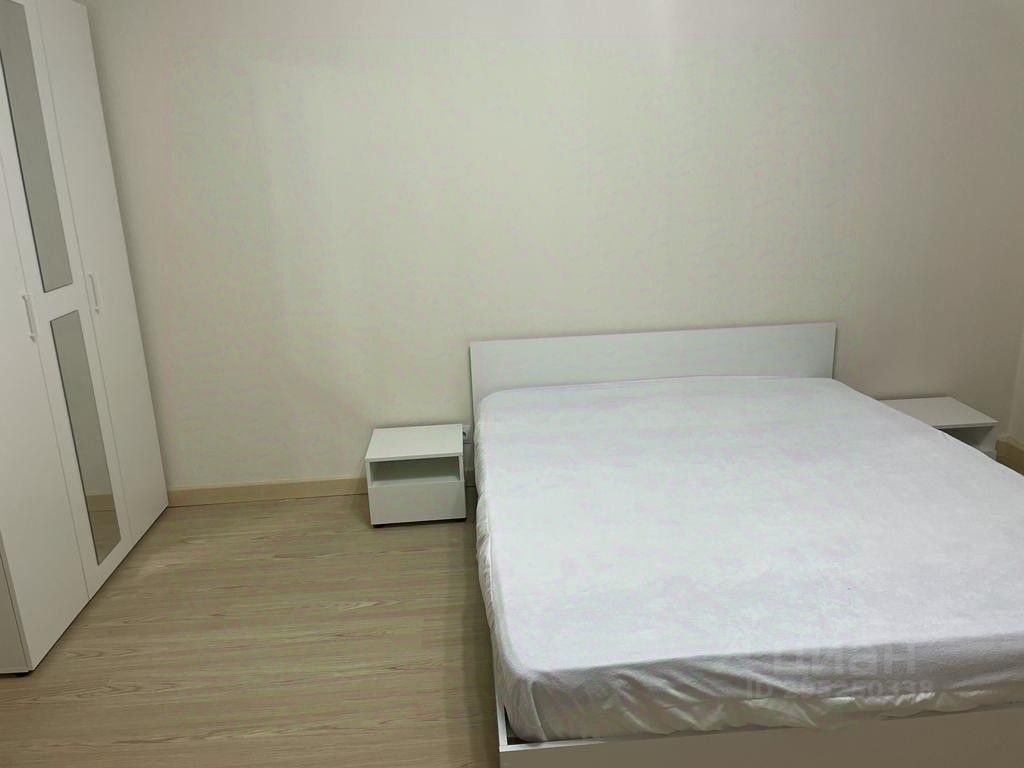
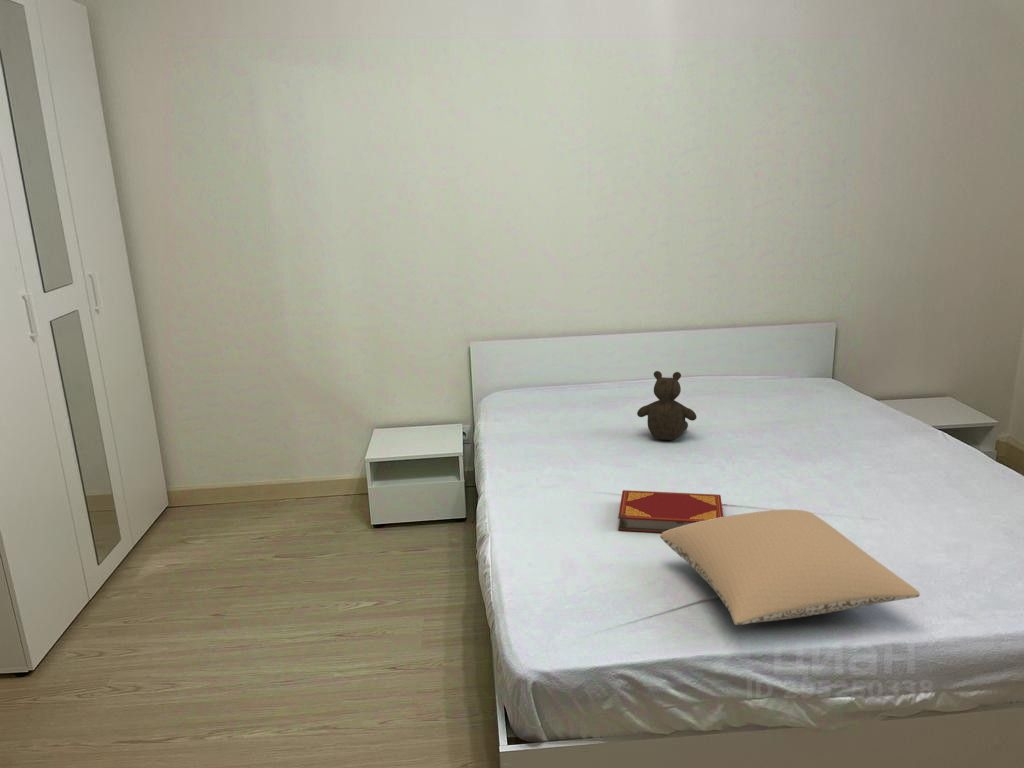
+ pillow (779, 563)
+ hardback book (670, 511)
+ teddy bear (668, 402)
